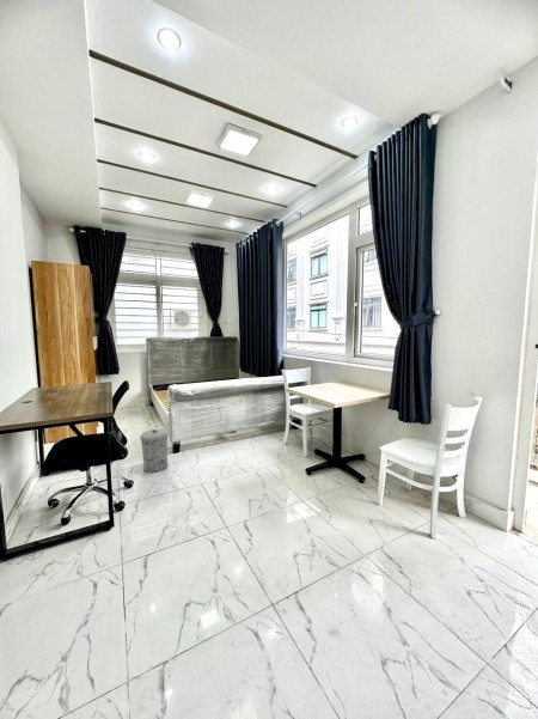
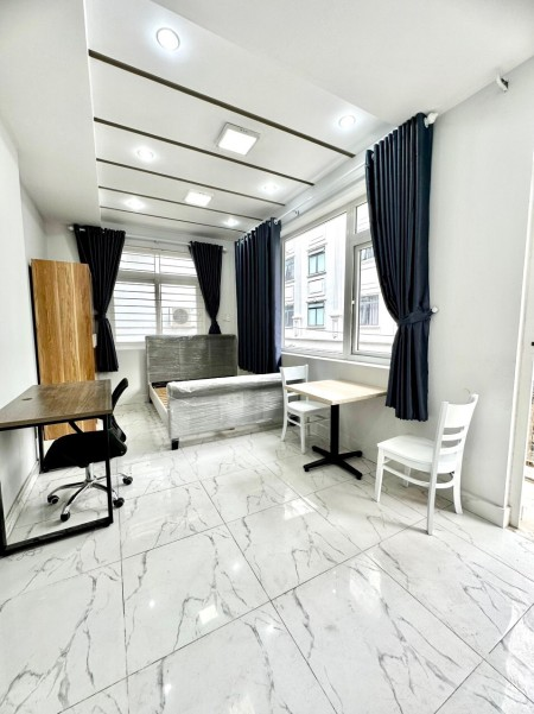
- trash can (154, 449)
